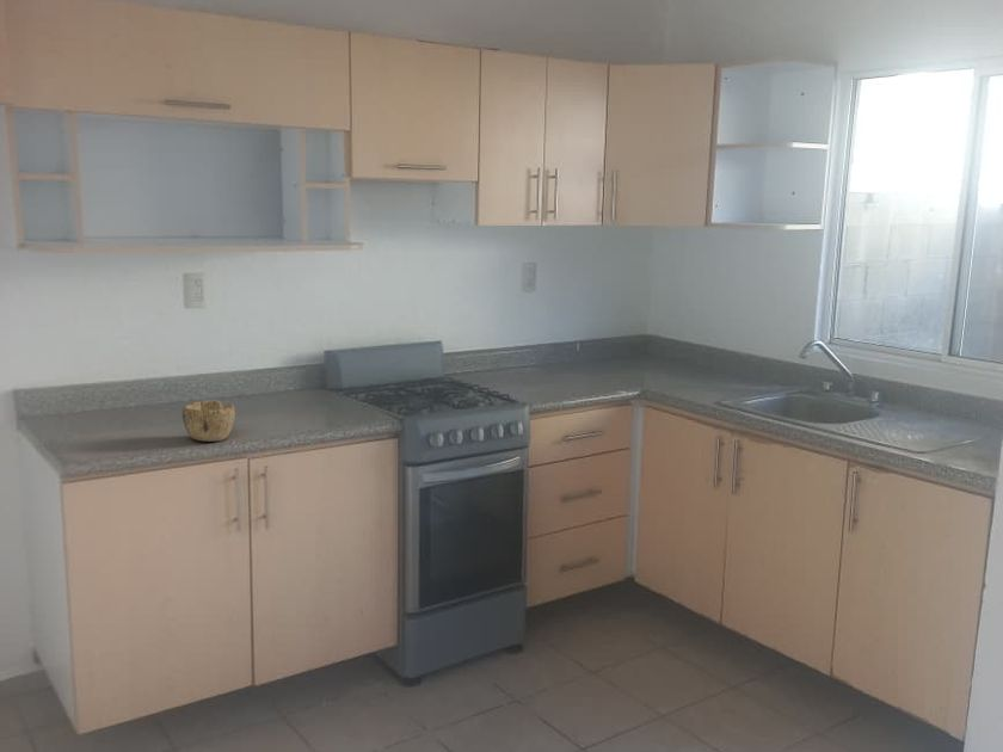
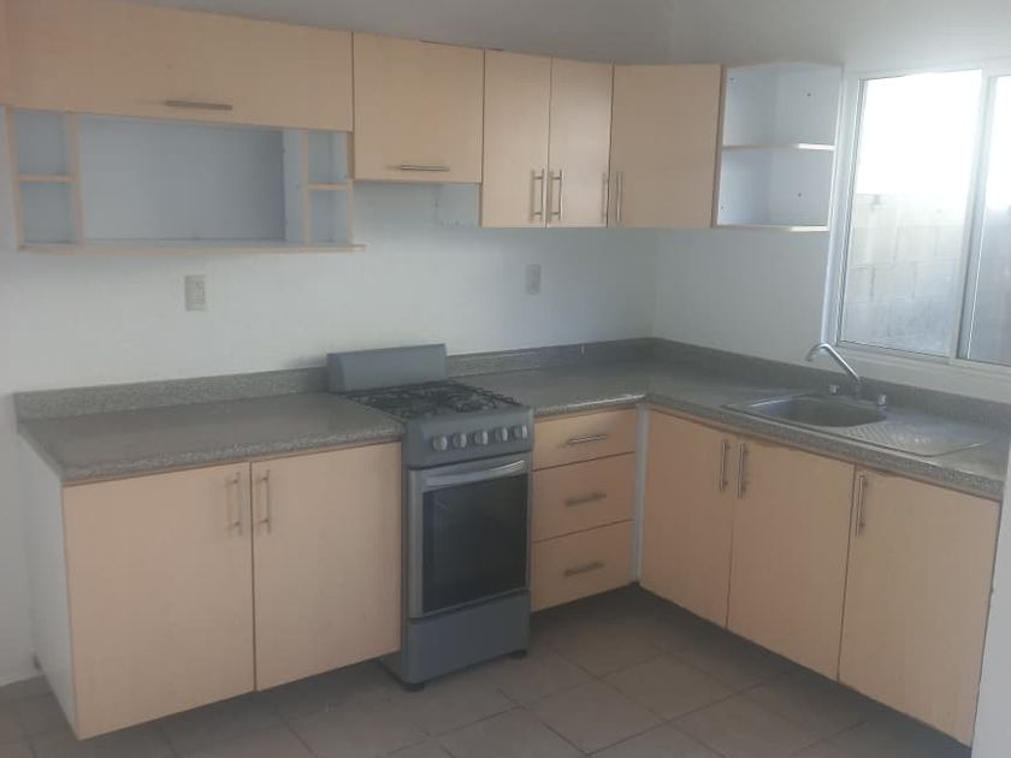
- bowl (209, 421)
